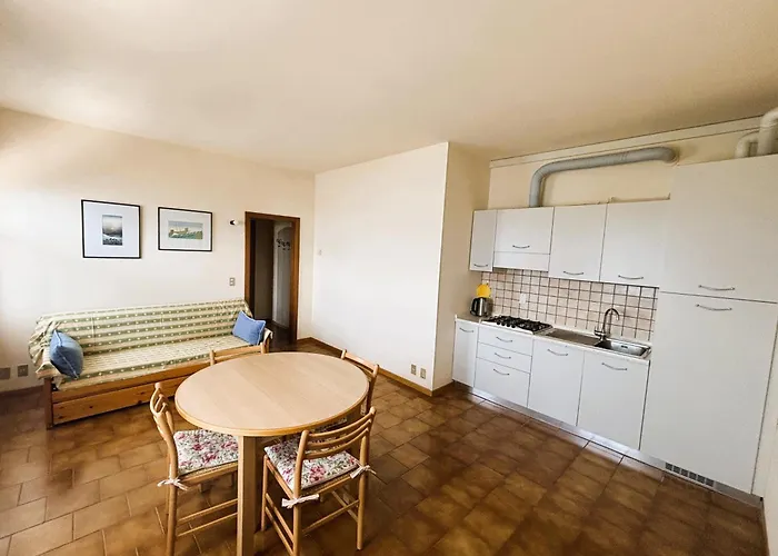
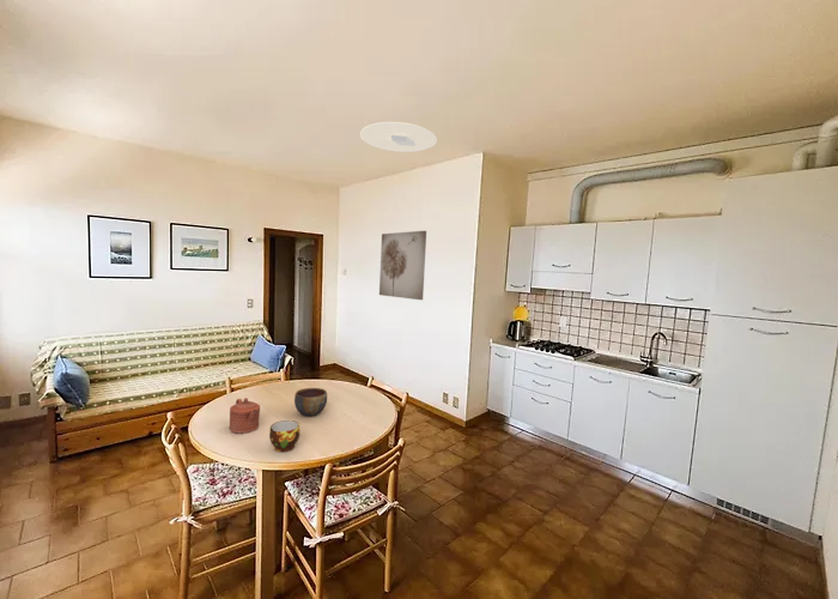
+ cup (283, 436)
+ teapot (244, 412)
+ ceiling light (399, 134)
+ bowl (310, 403)
+ wall art (401, 265)
